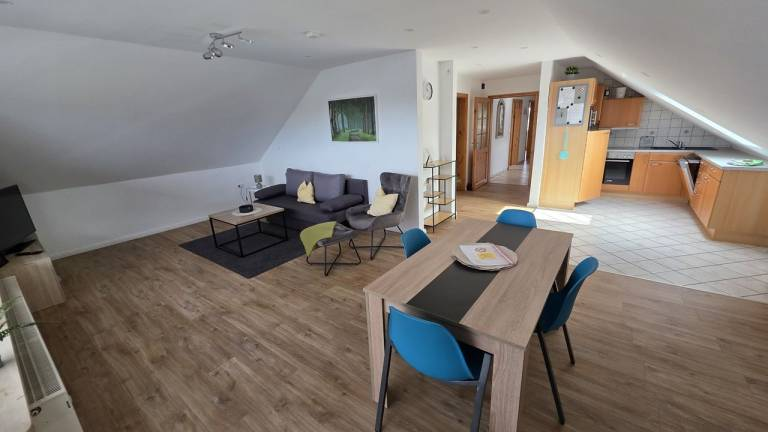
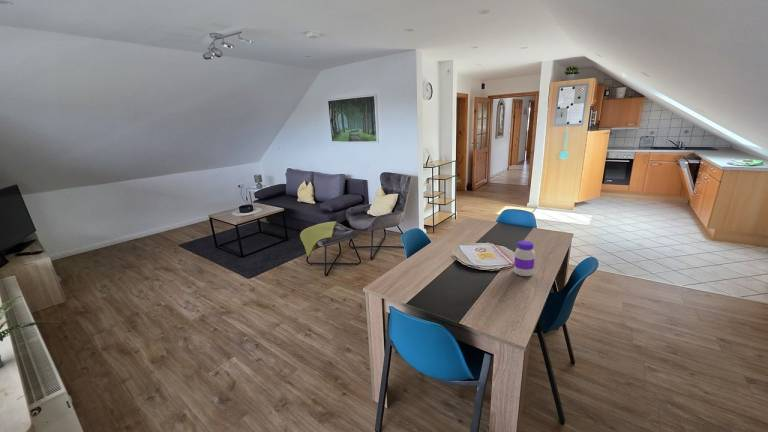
+ jar (524, 258)
